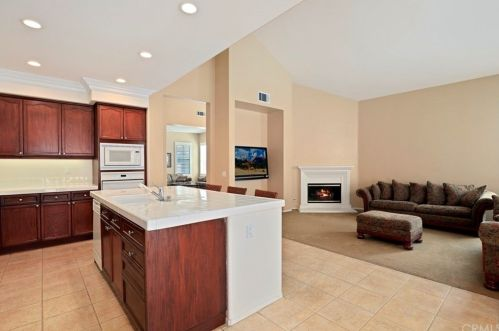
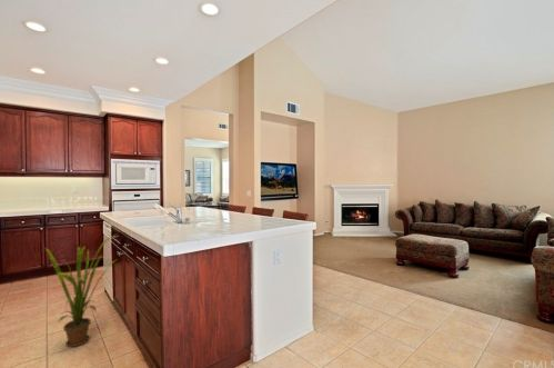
+ house plant (83, 288)
